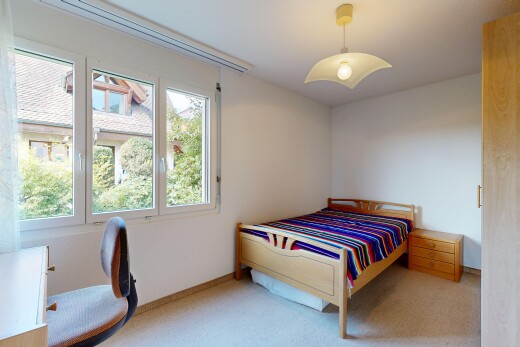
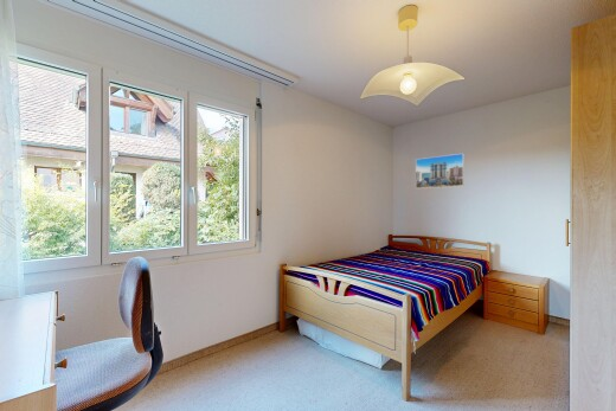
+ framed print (438, 172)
